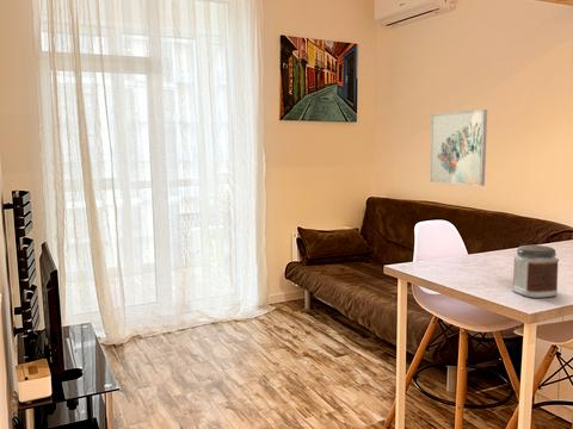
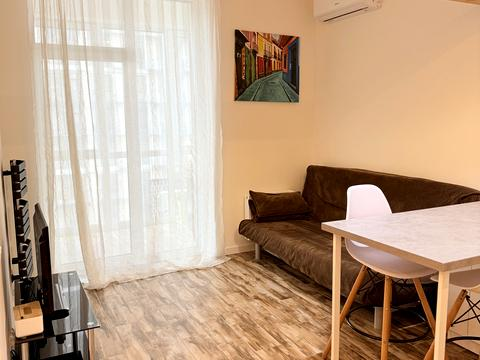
- wall art (456, 148)
- jar (535, 269)
